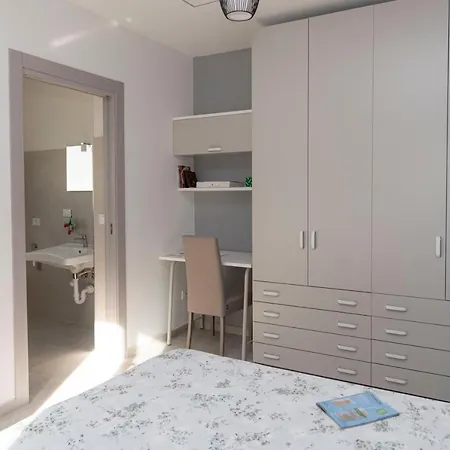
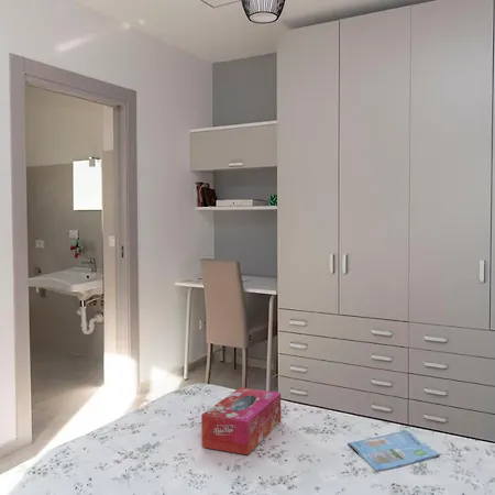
+ tissue box (243, 418)
